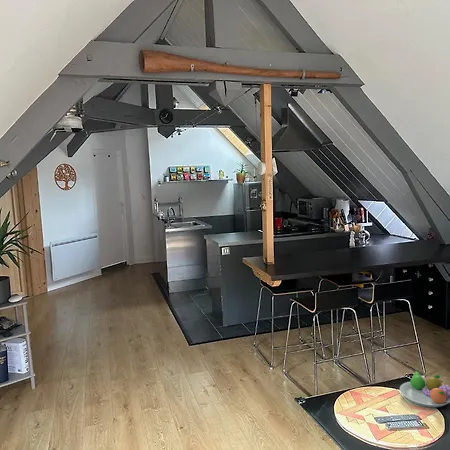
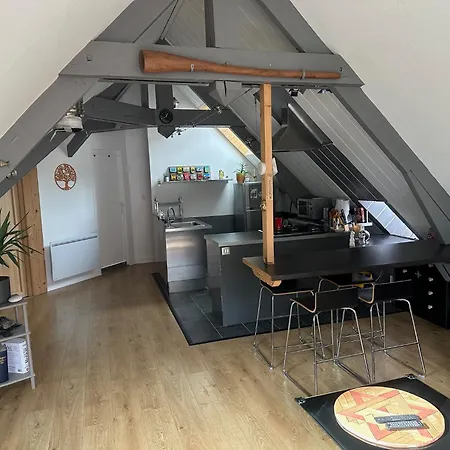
- fruit bowl (425, 387)
